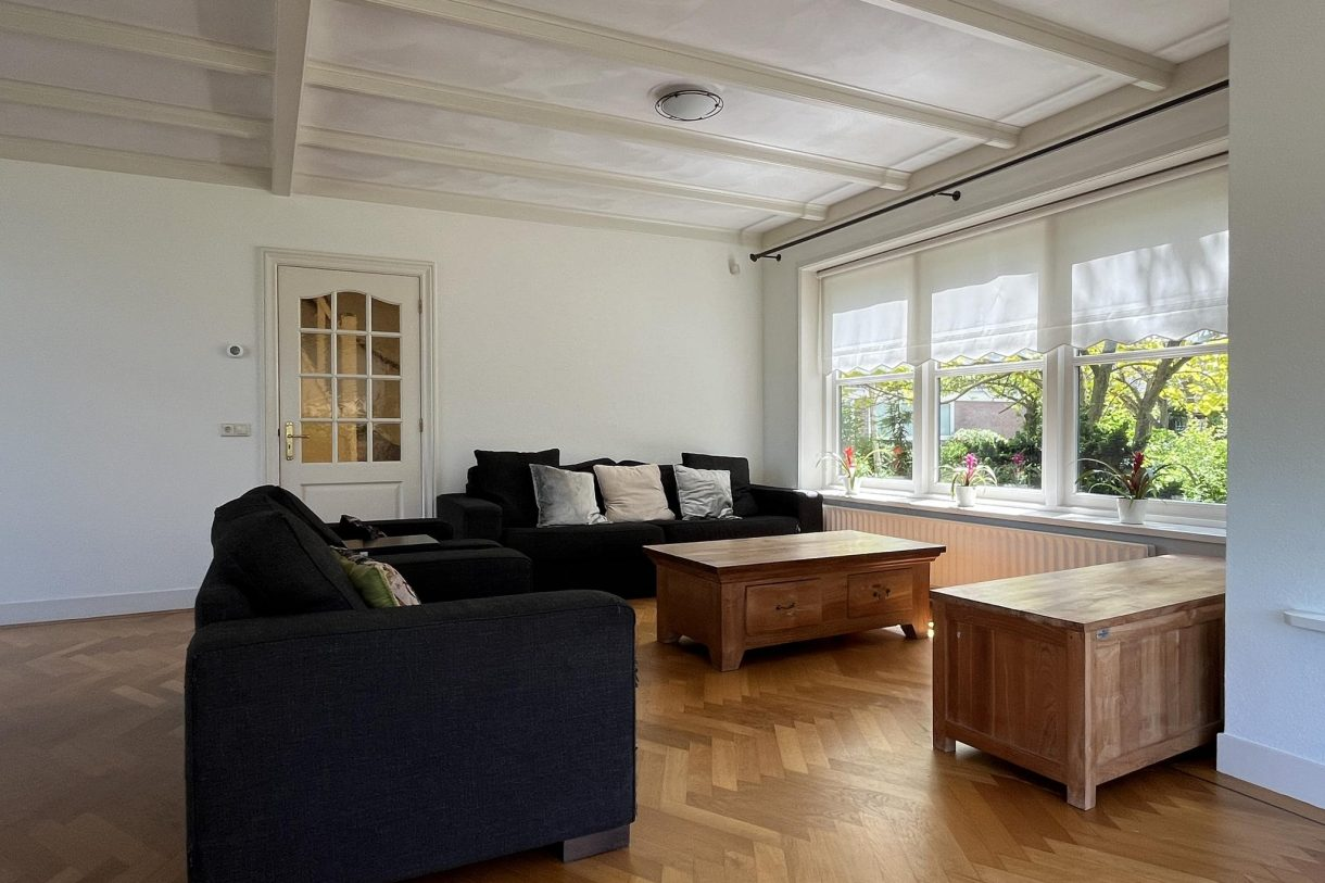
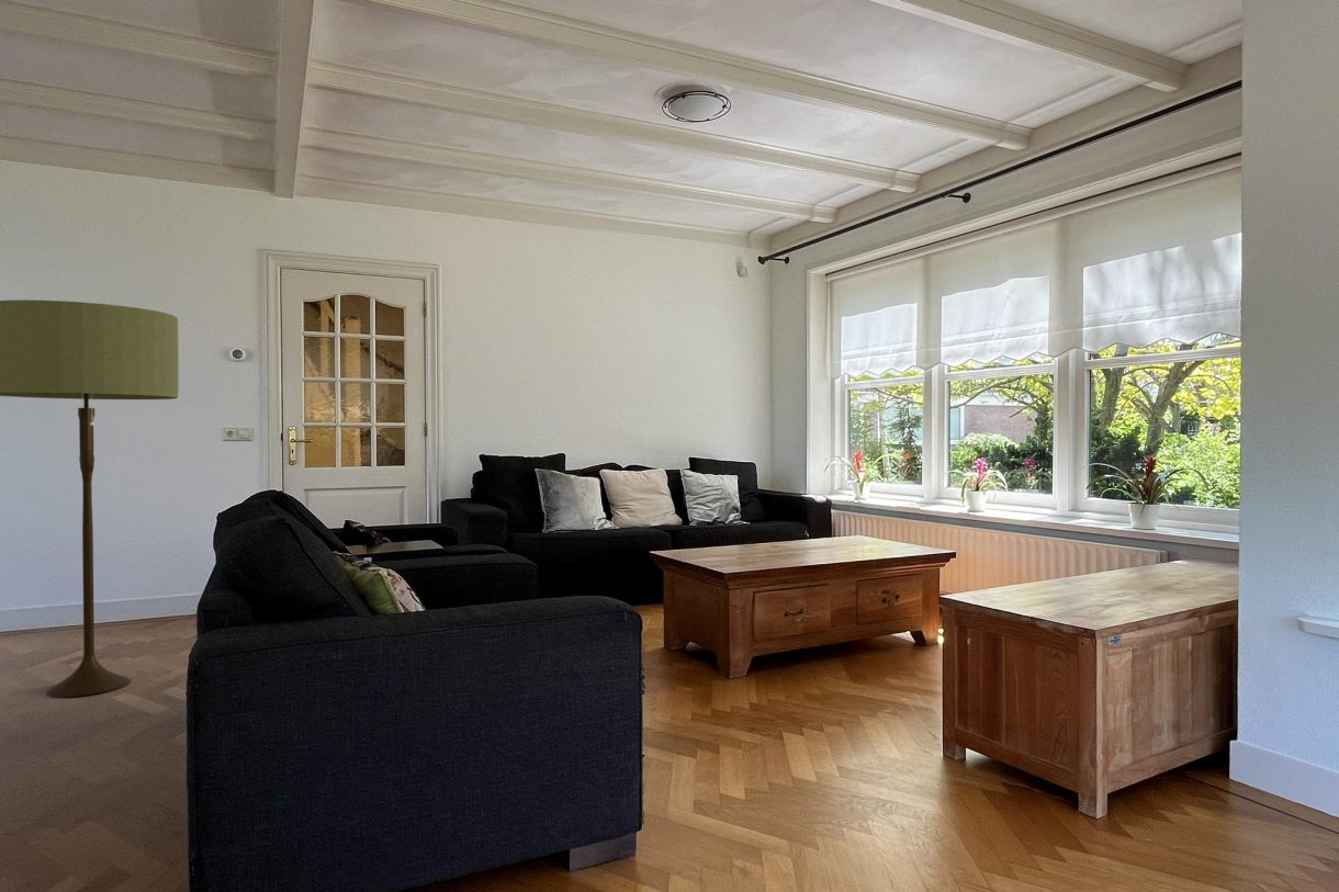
+ floor lamp (87, 498)
